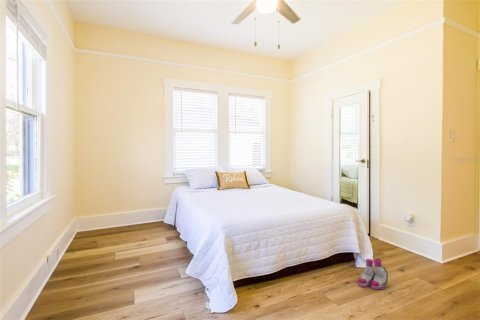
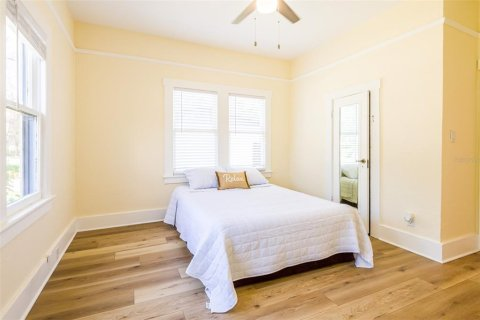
- boots (372, 271)
